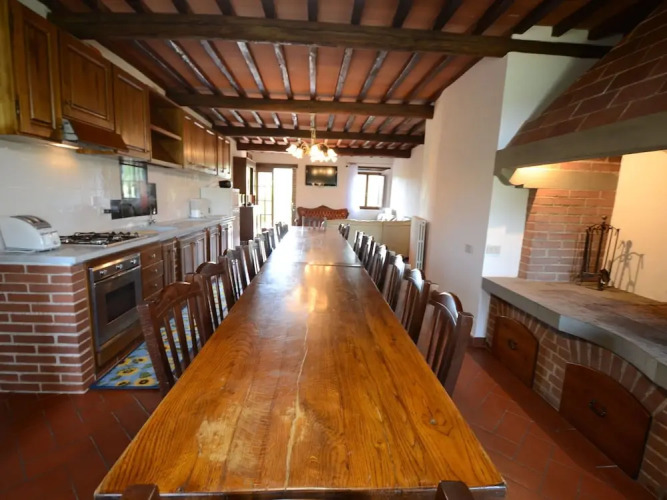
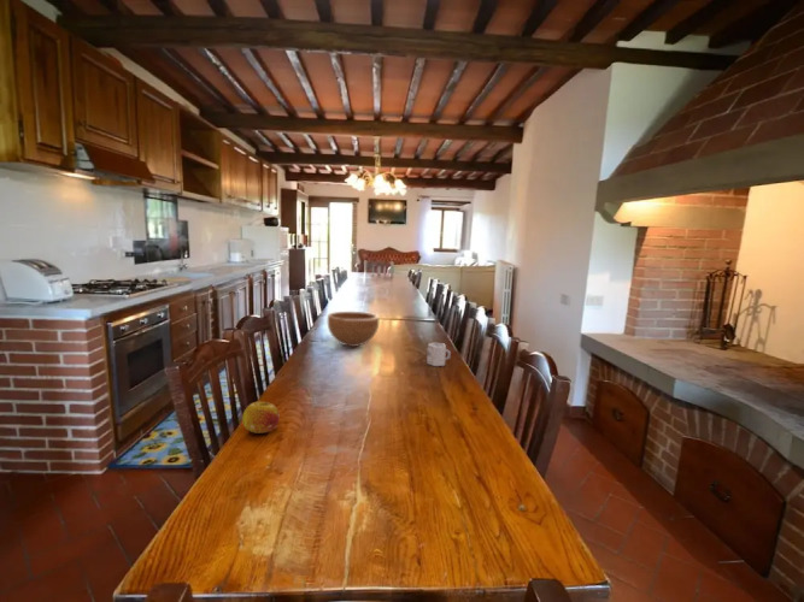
+ bowl (352, 330)
+ fruit (260, 417)
+ cup (439, 354)
